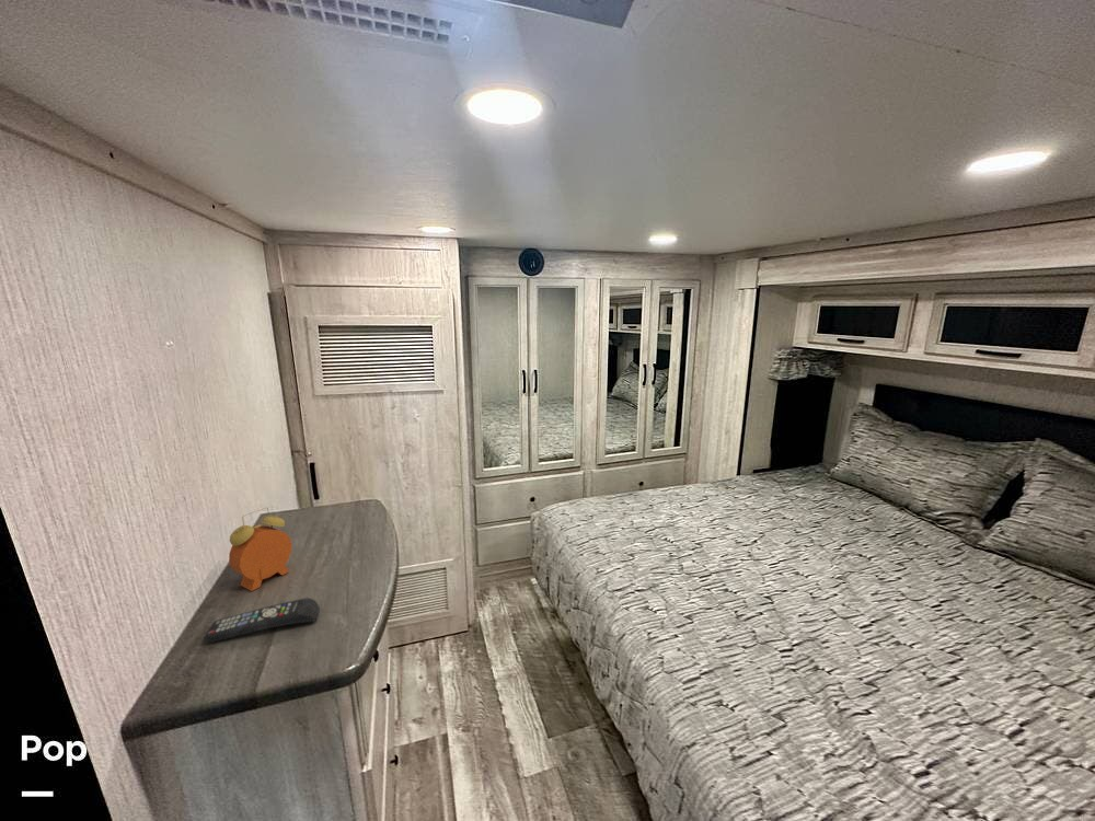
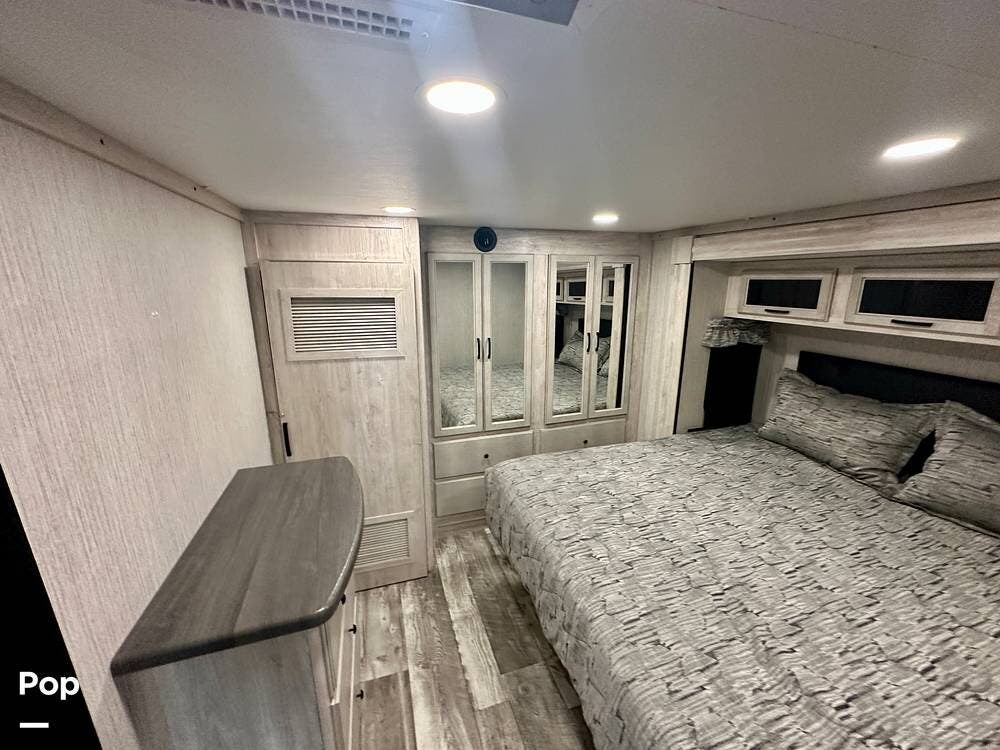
- alarm clock (260, 545)
- remote control (265, 618)
